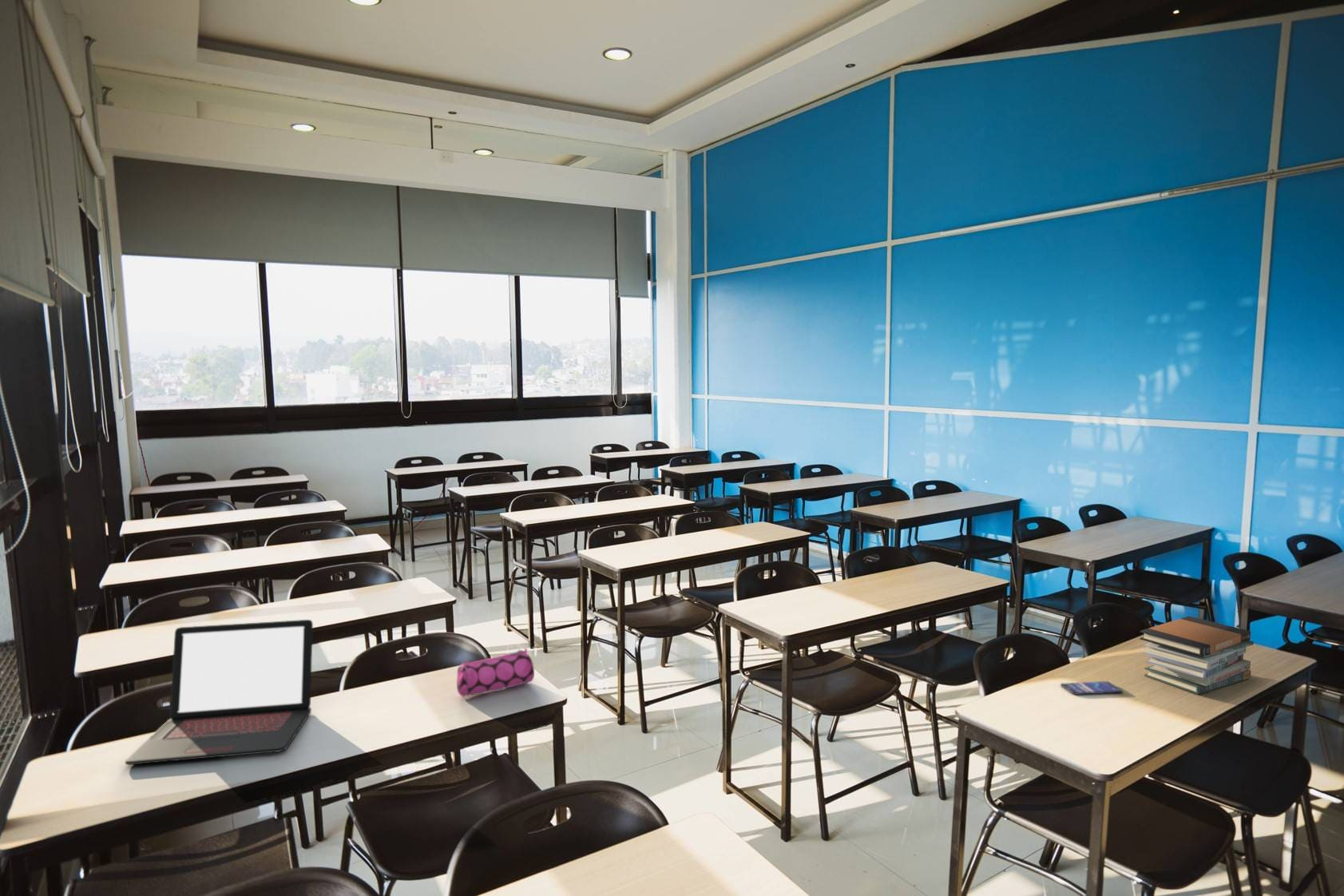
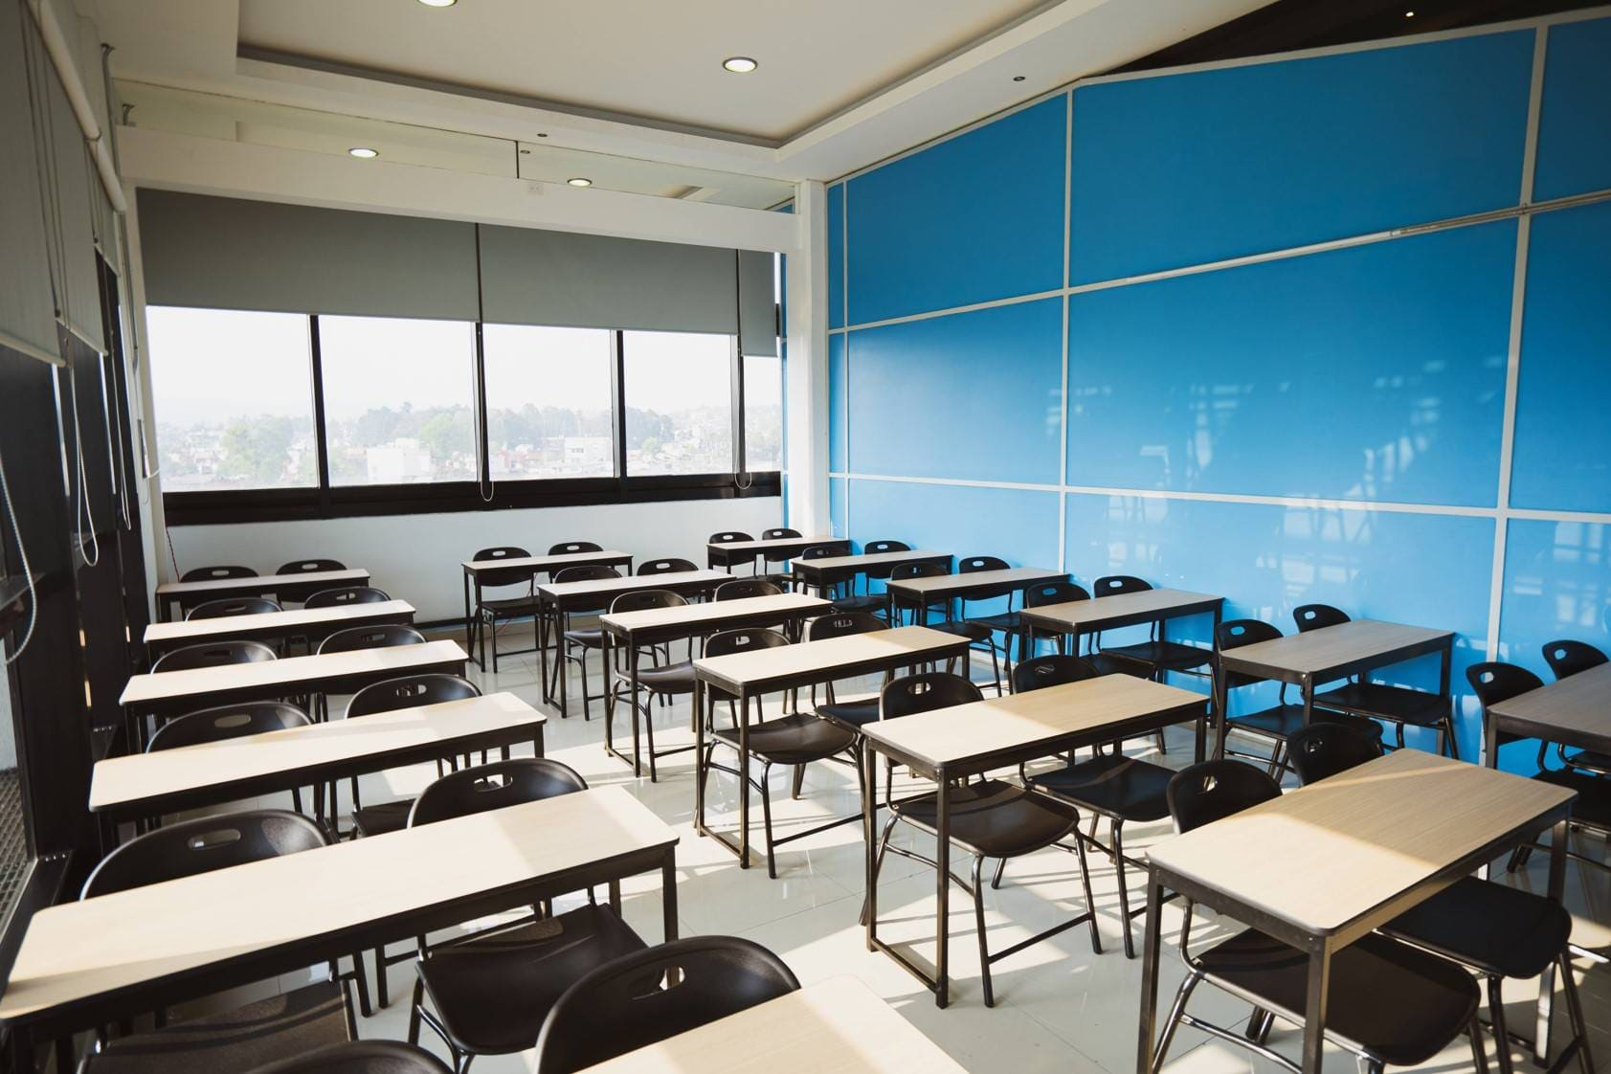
- laptop (226, 687)
- smartphone (1091, 688)
- book stack (1195, 654)
- pencil case (494, 672)
